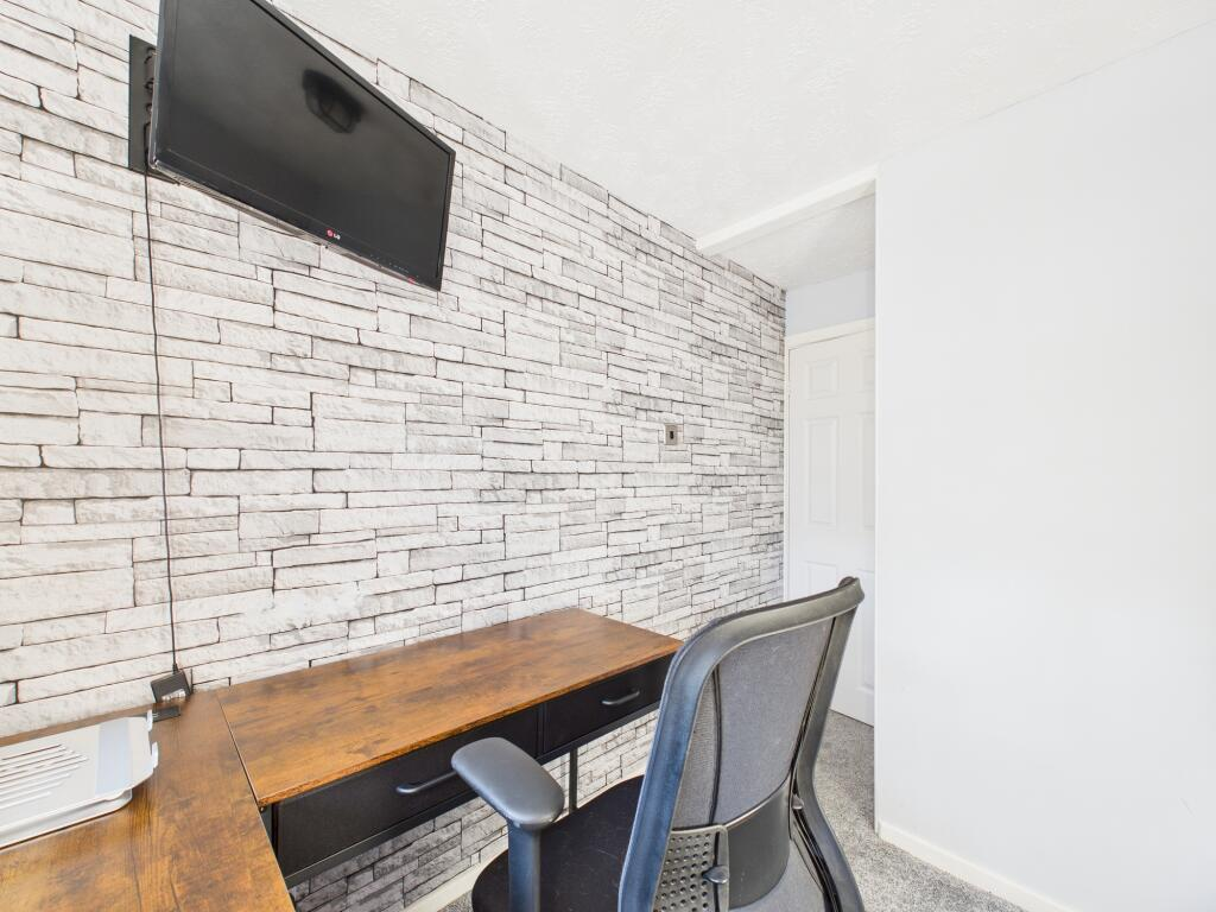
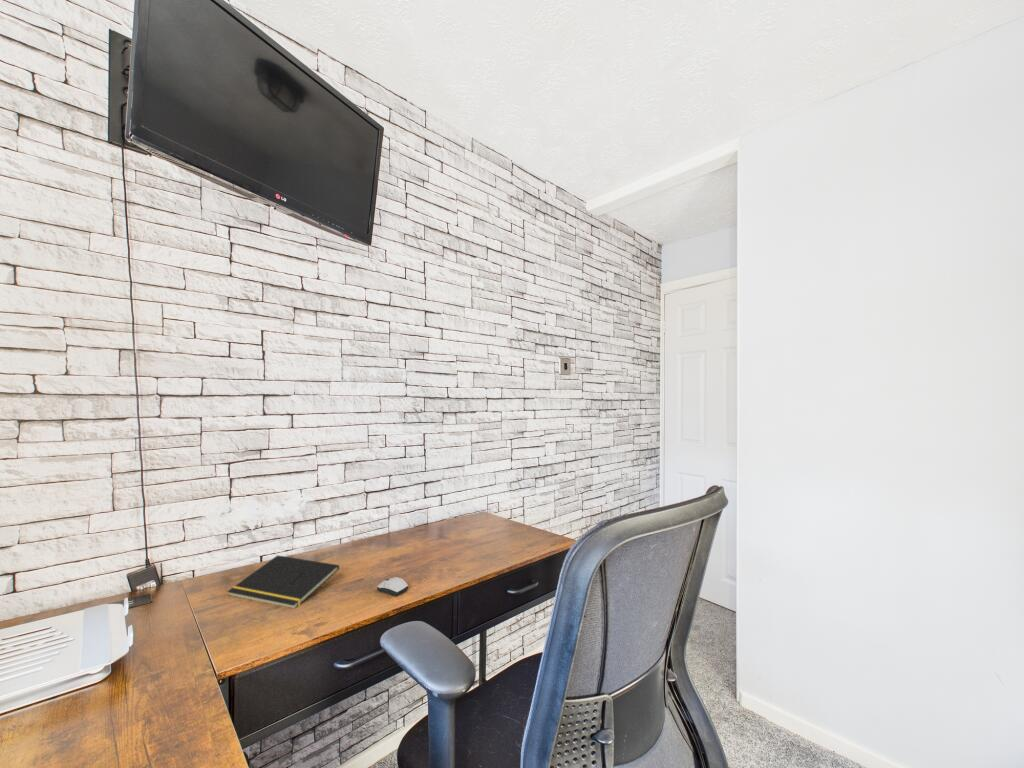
+ notepad (285, 579)
+ computer mouse (392, 584)
